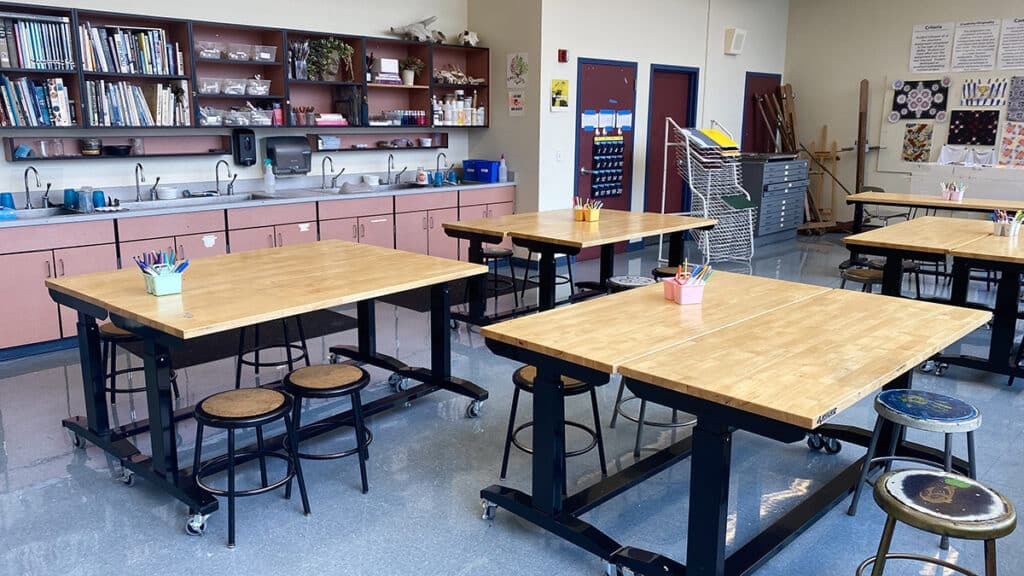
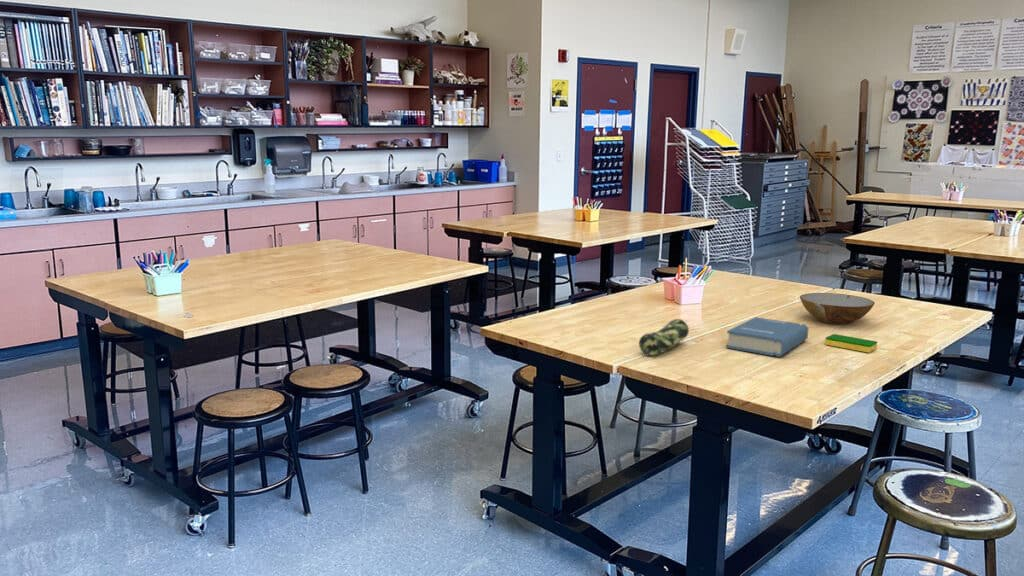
+ dish sponge (850, 343)
+ bowl (835, 310)
+ hardback book (768, 336)
+ pencil case (664, 337)
